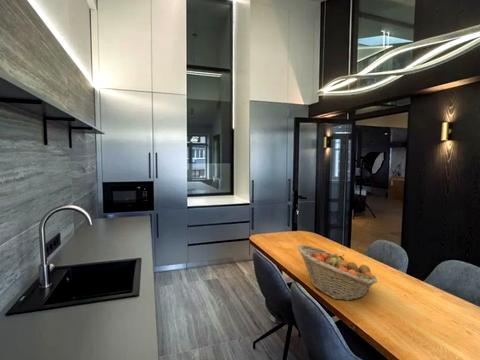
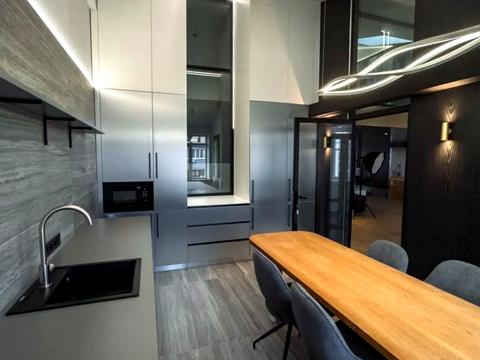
- fruit basket (334, 268)
